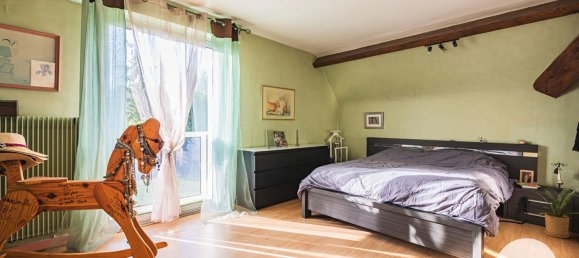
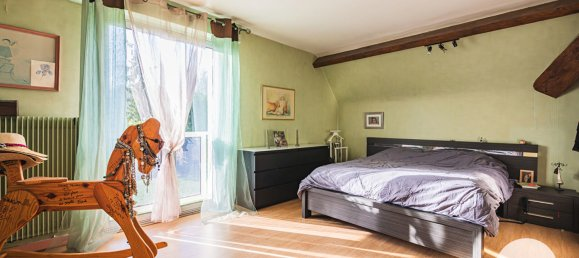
- house plant (555, 209)
